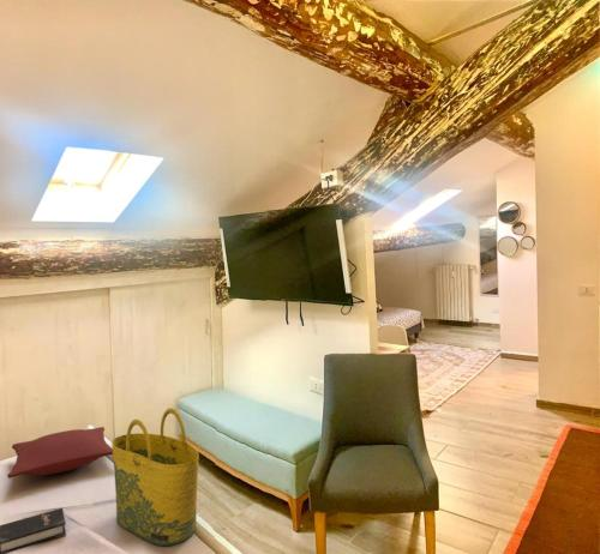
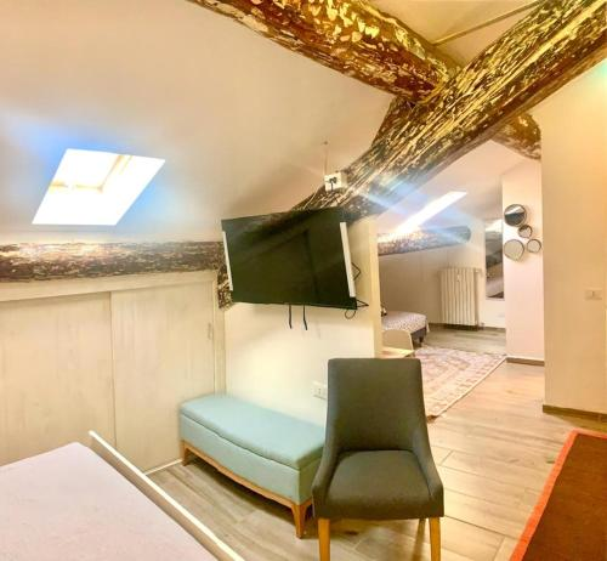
- hardback book (32, 529)
- pillow (62, 450)
- tote bag (156, 468)
